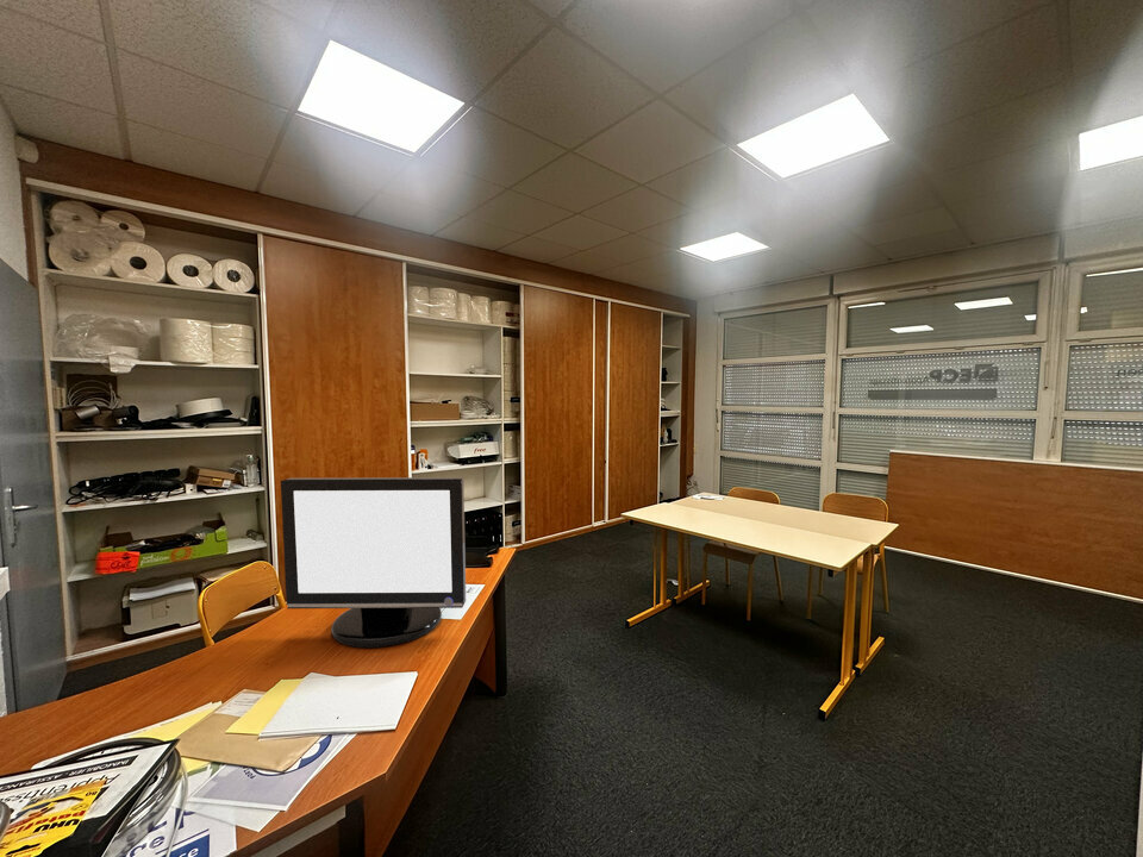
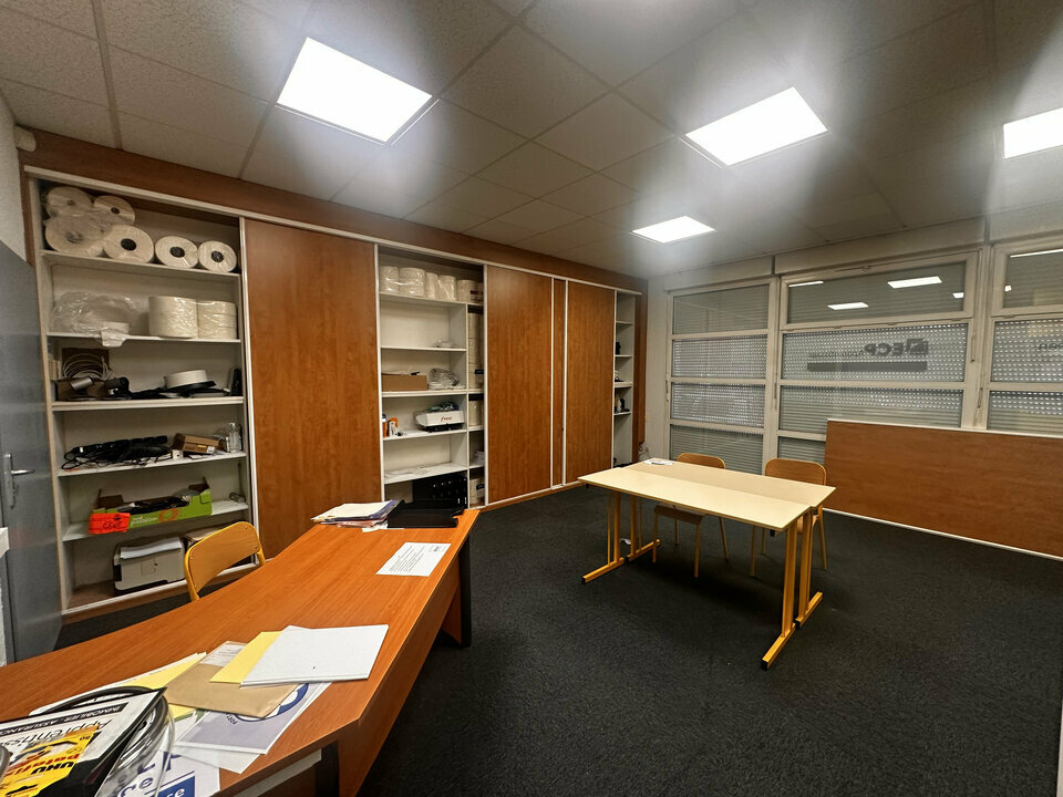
- monitor (386, 550)
